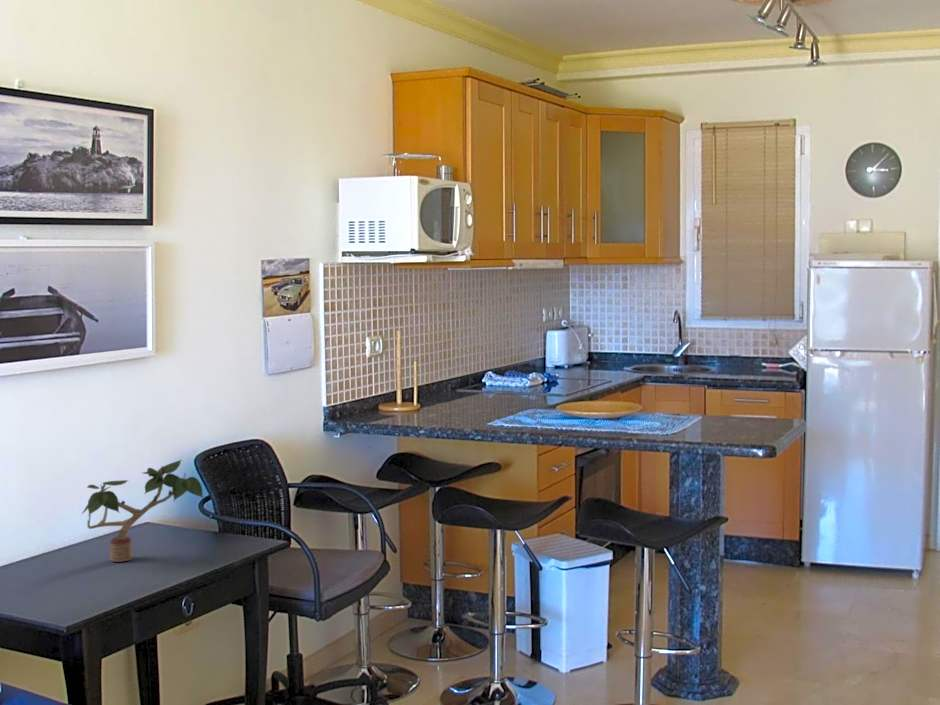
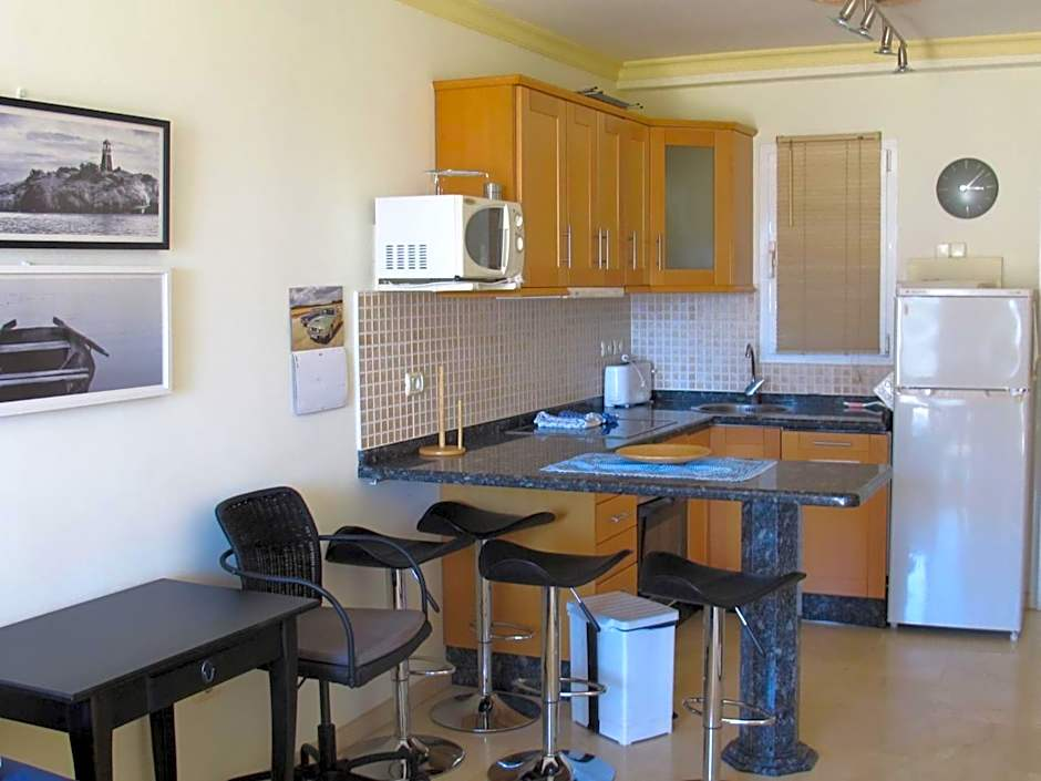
- potted plant (146, 511)
